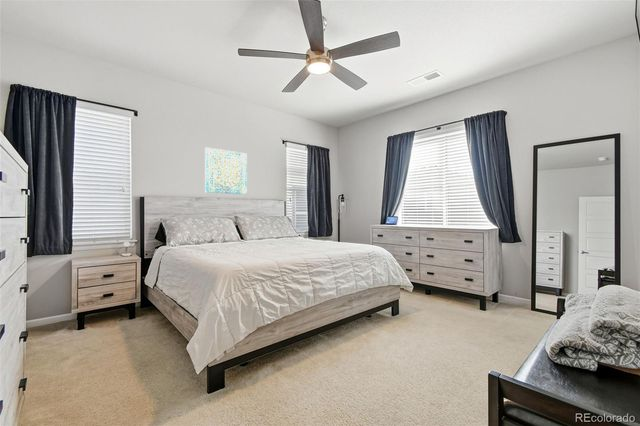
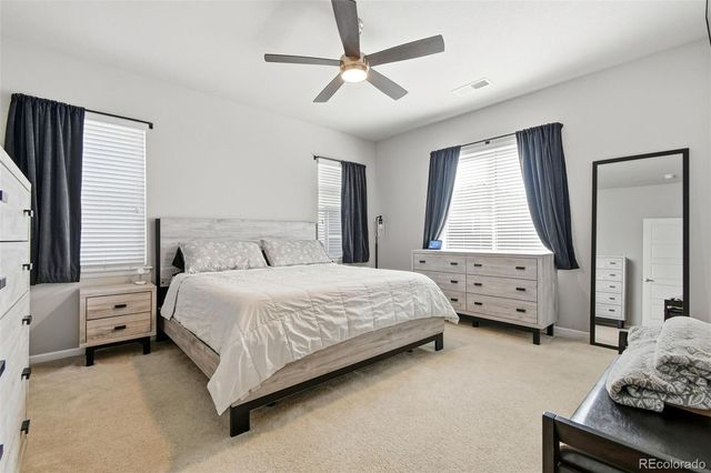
- wall art (226, 171)
